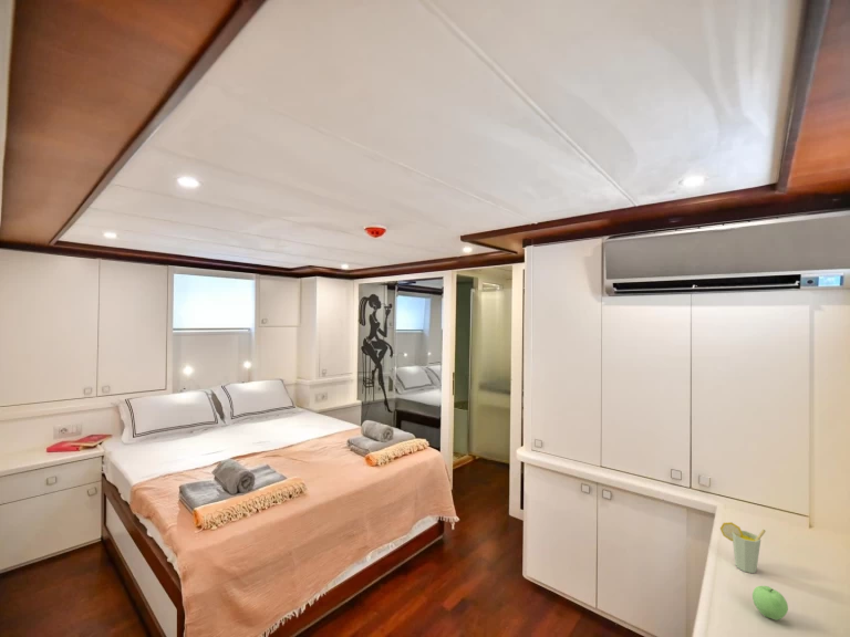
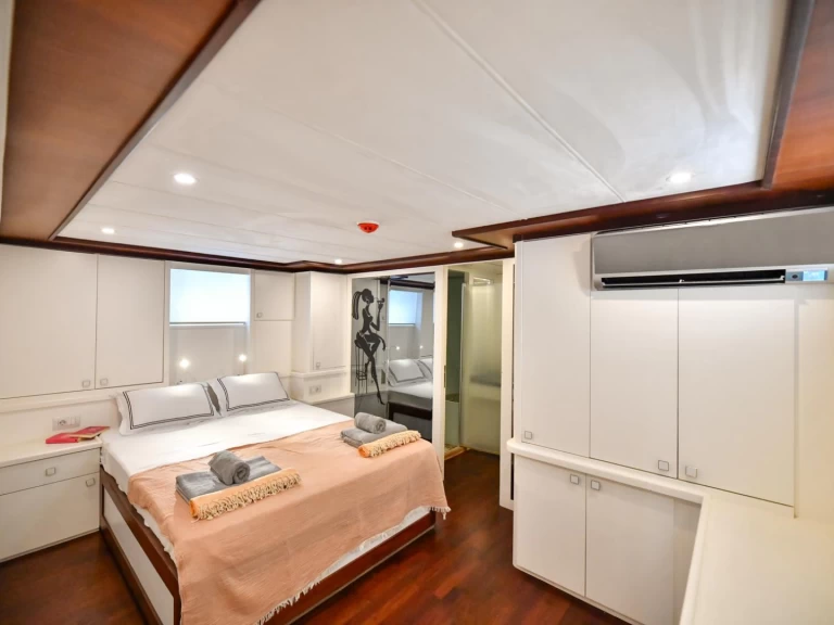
- cup (742, 544)
- apple (769, 602)
